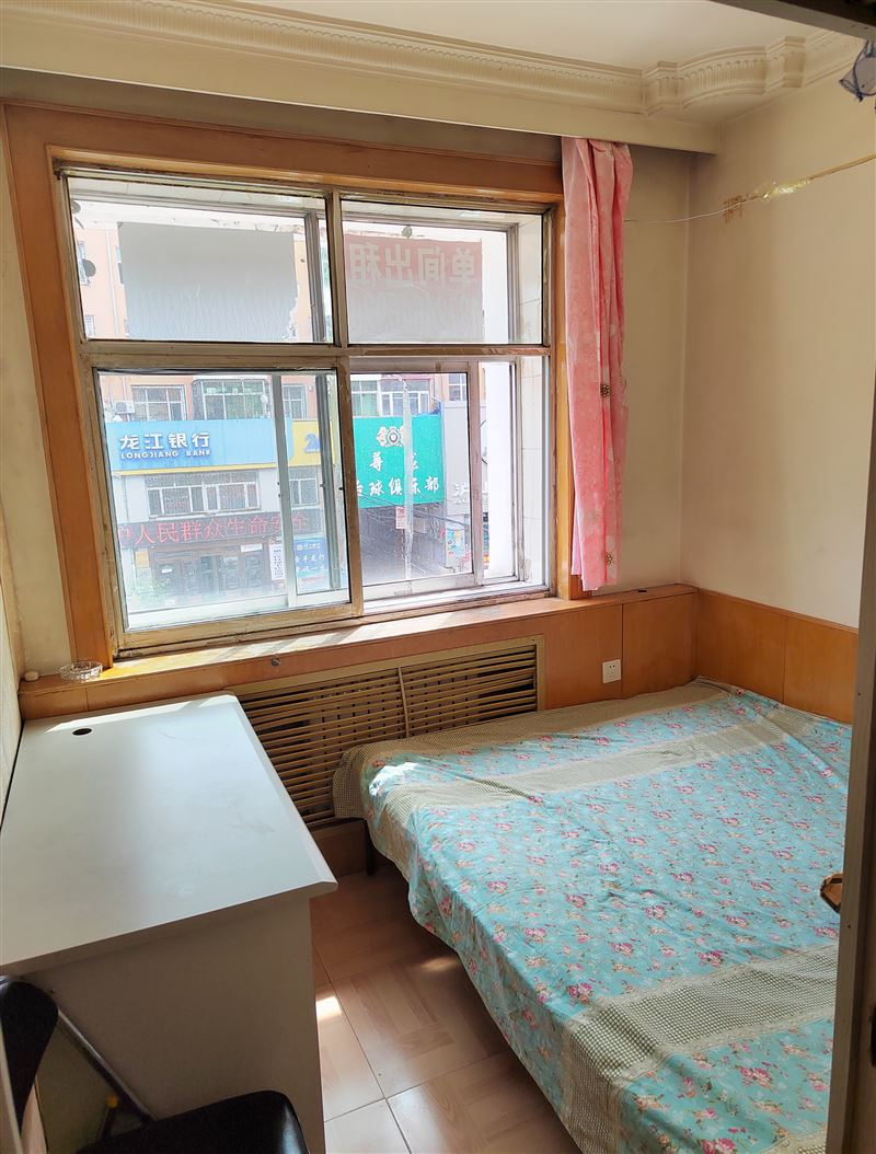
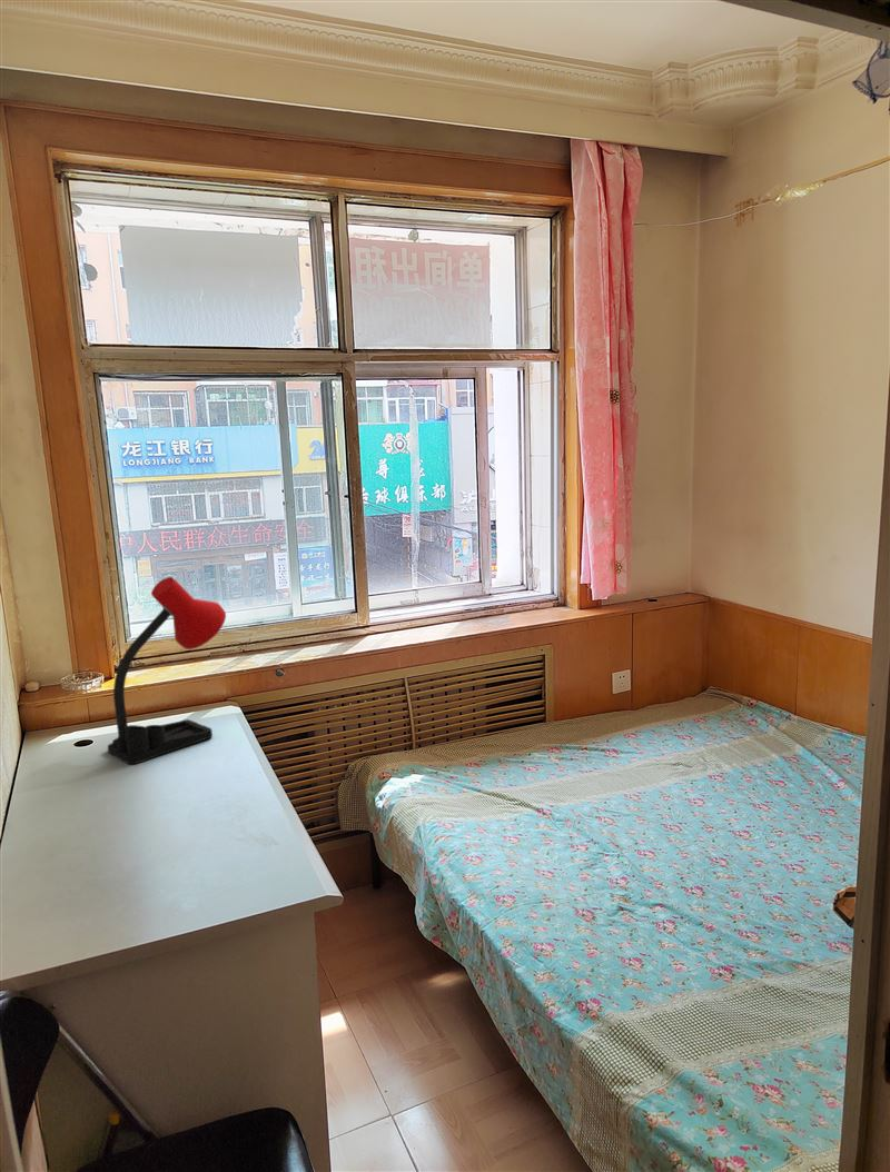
+ desk lamp (180, 645)
